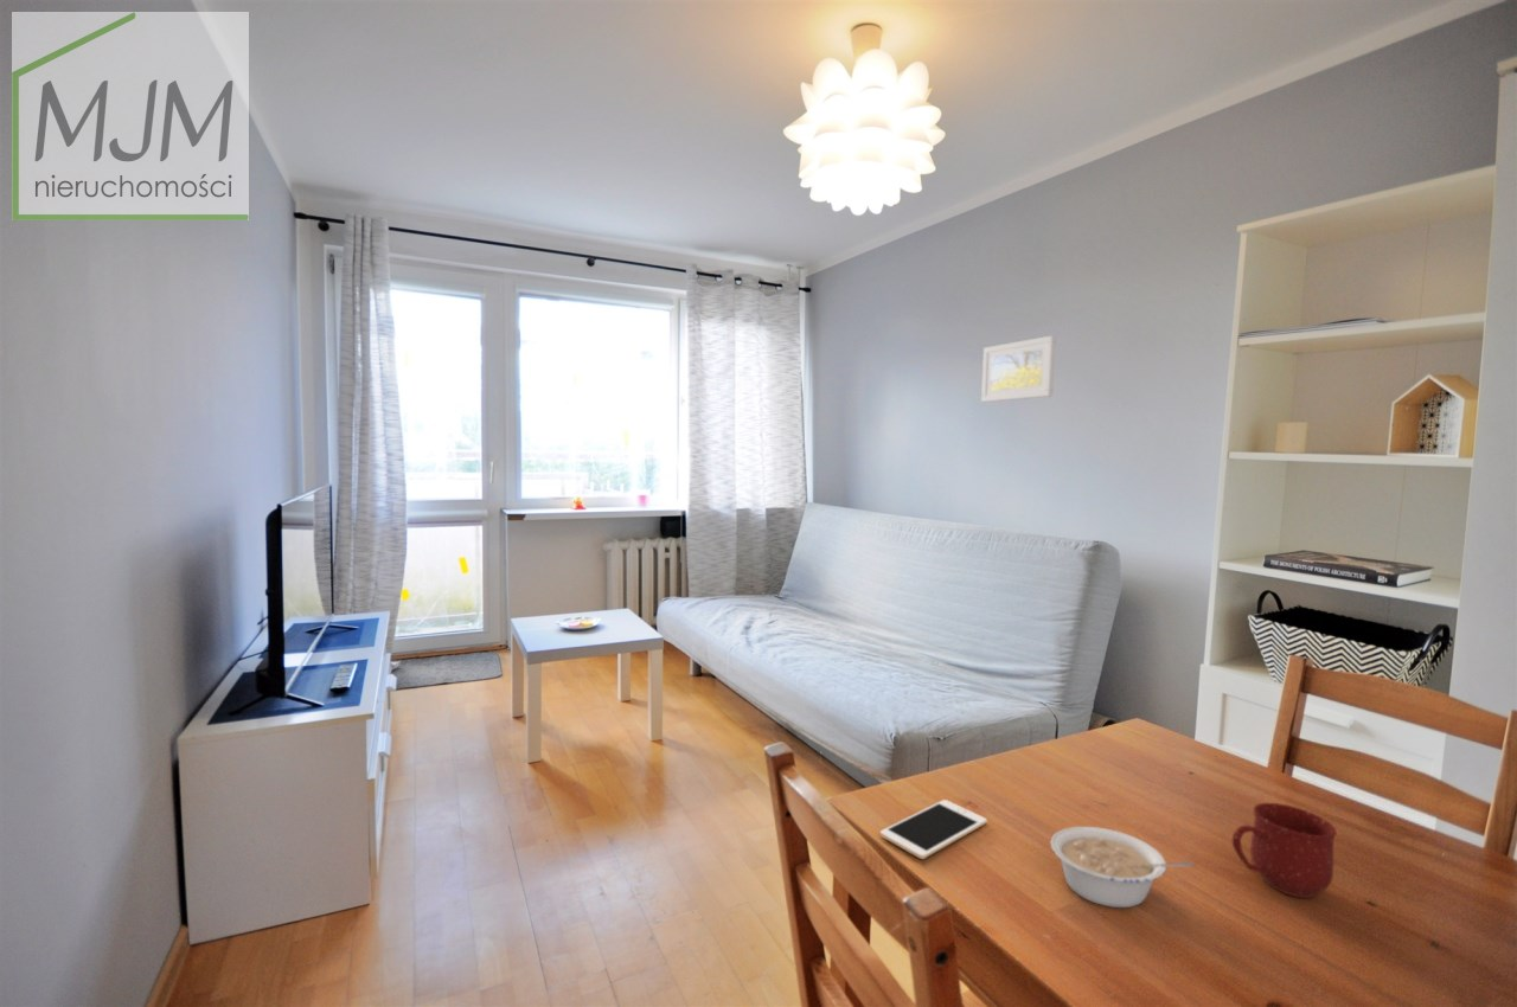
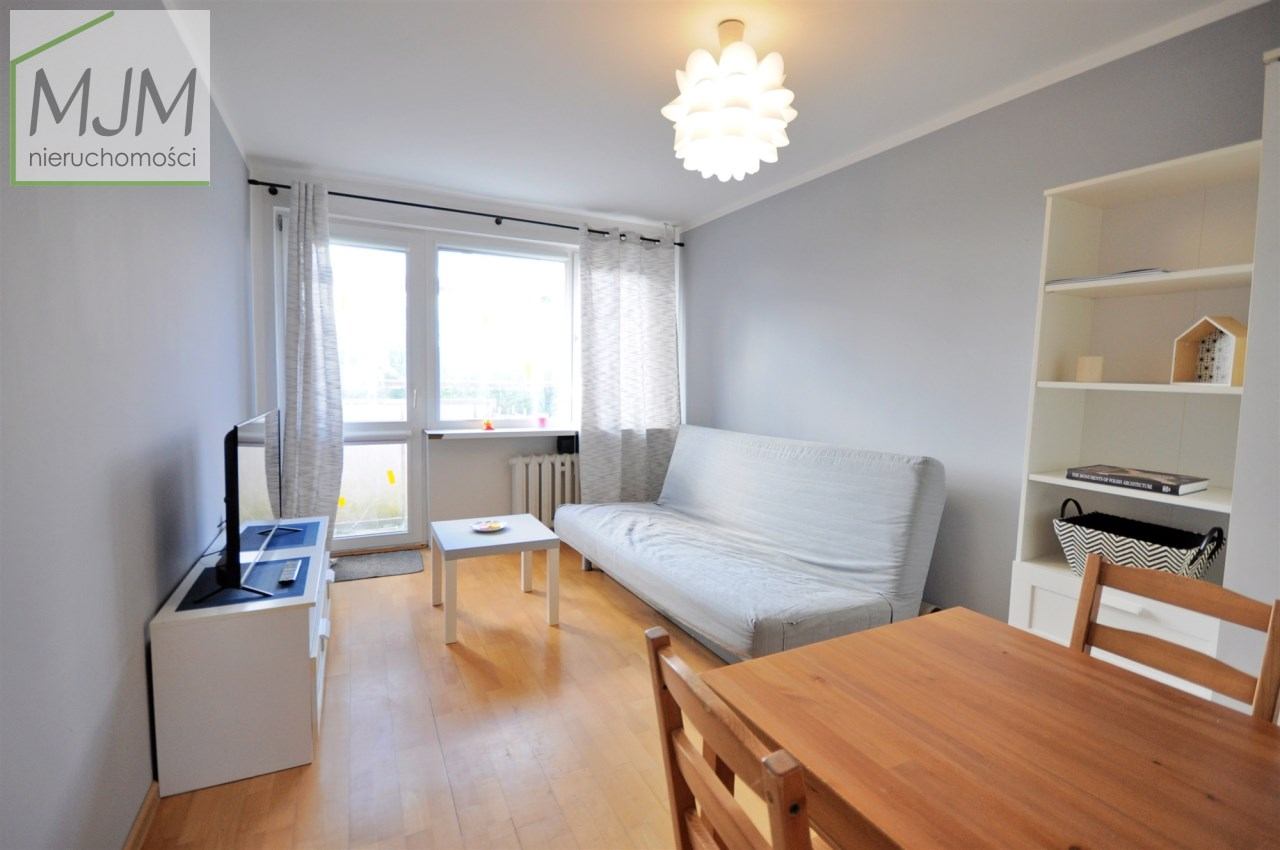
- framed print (1016, 370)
- cell phone (934, 827)
- mug (1278, 851)
- legume (1109, 865)
